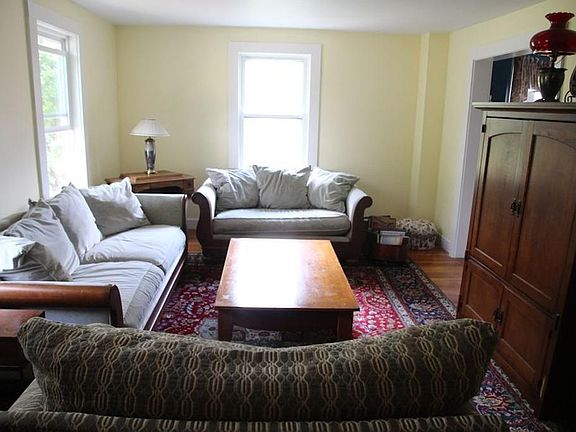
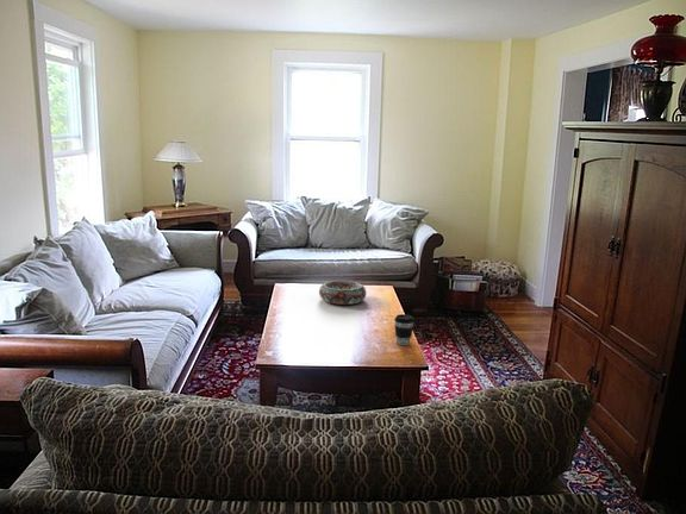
+ coffee cup (404, 330)
+ decorative bowl (342, 292)
